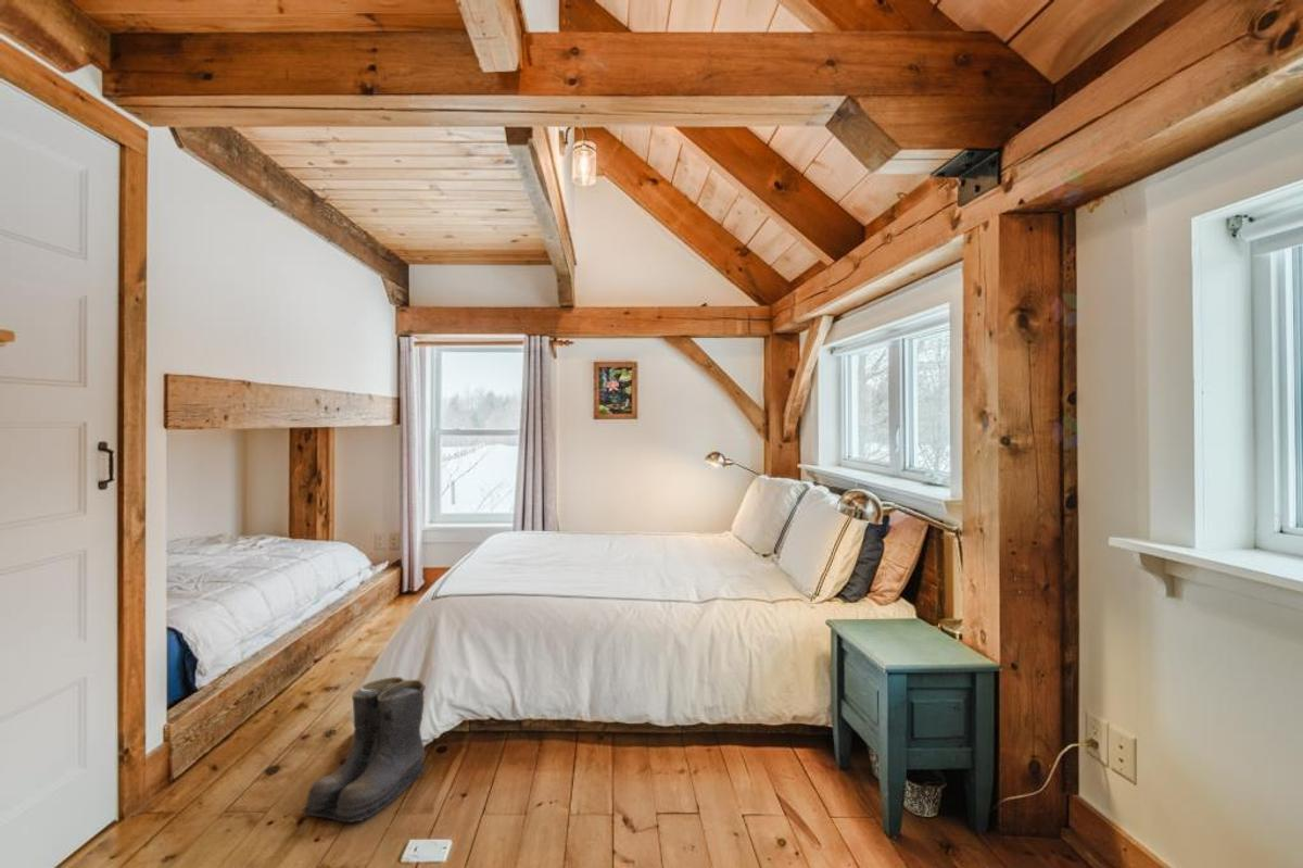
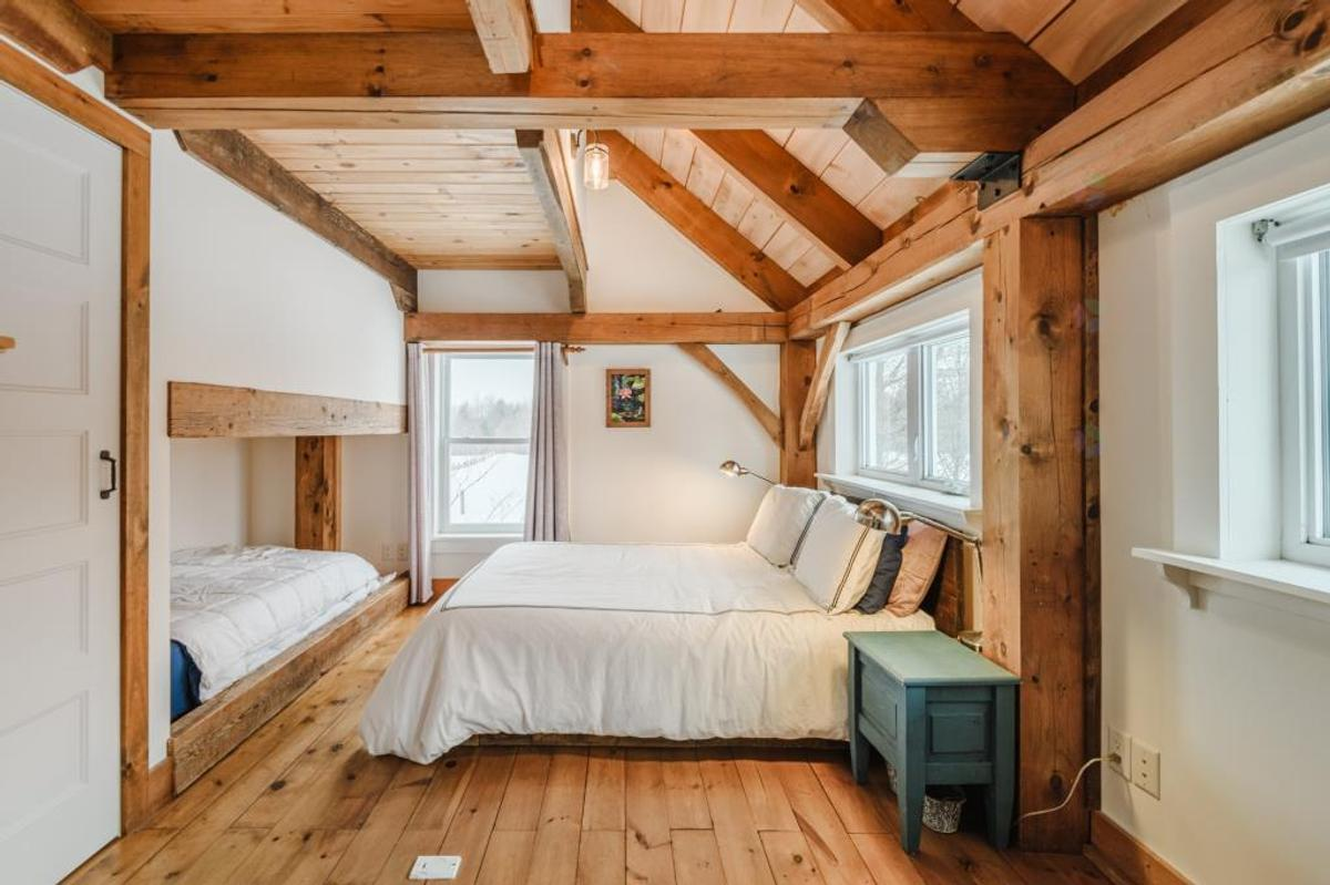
- boots (369, 742)
